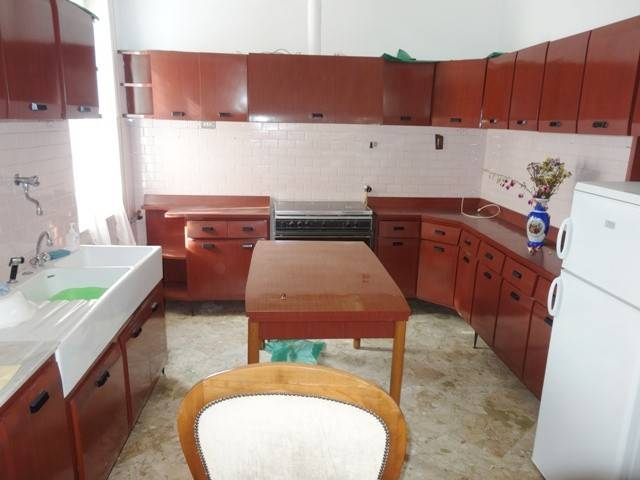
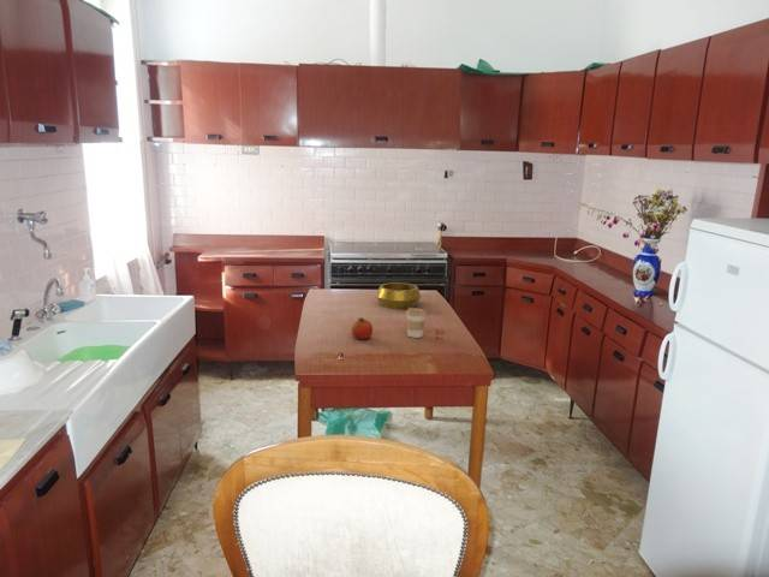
+ decorative bowl (398, 296)
+ coffee cup (415, 321)
+ fruit (362, 327)
